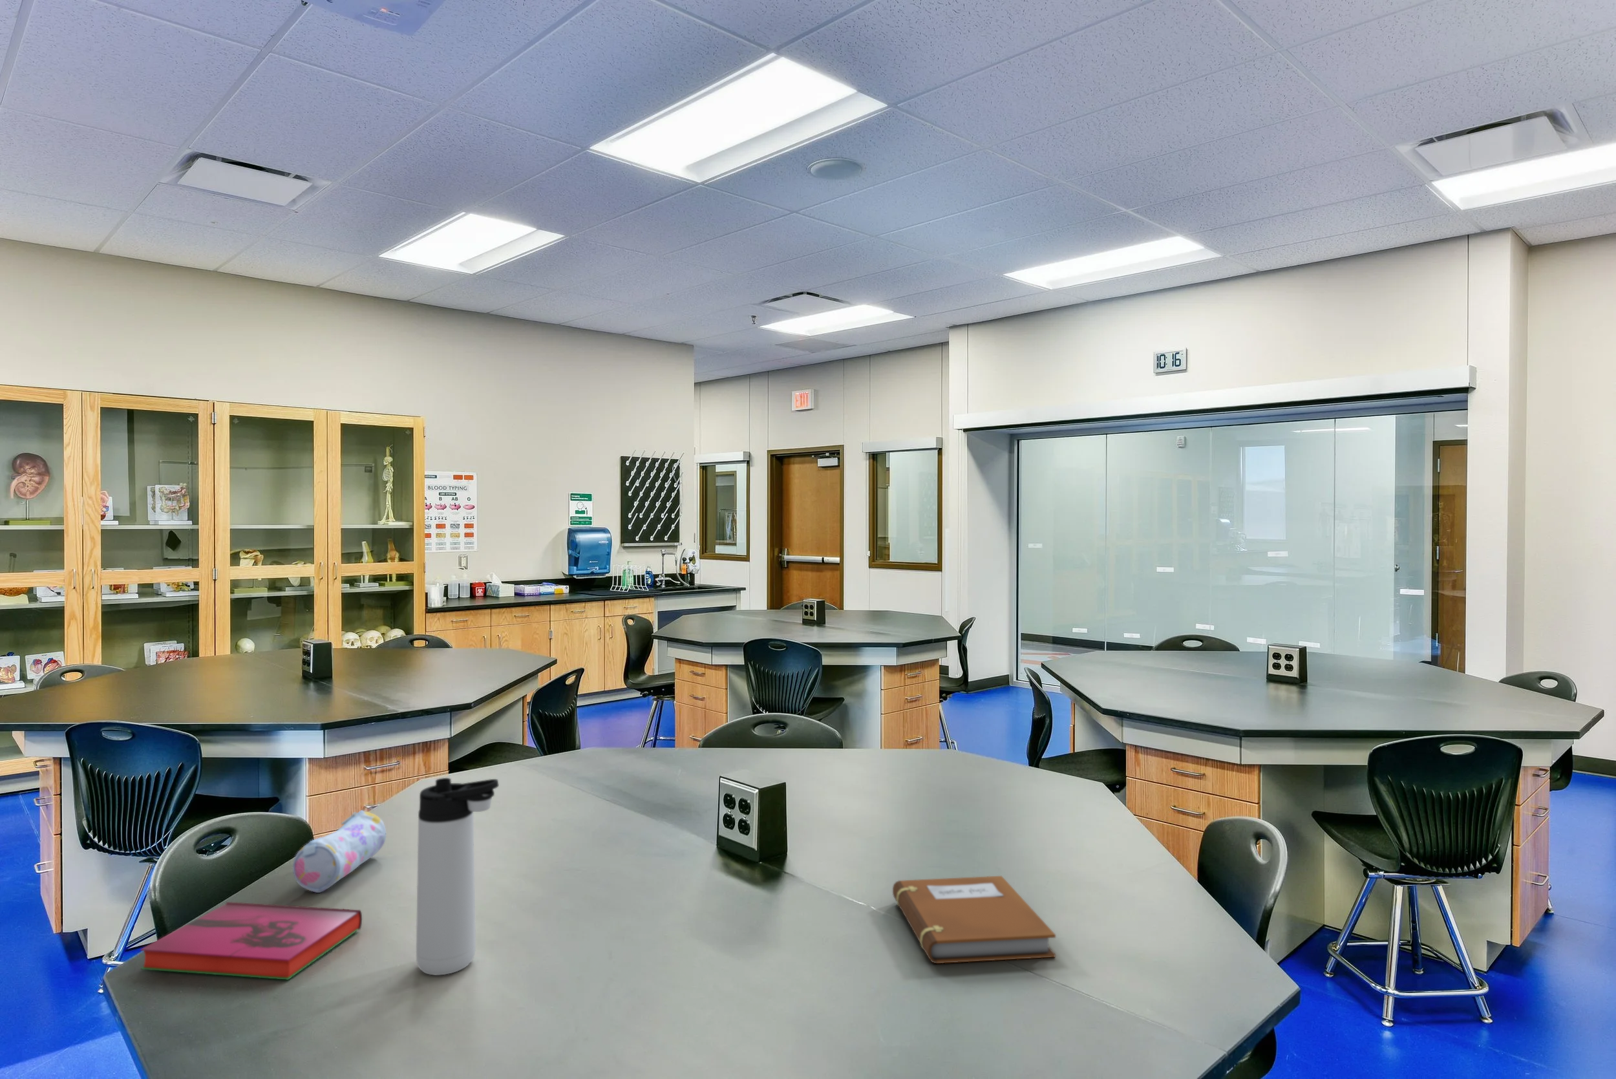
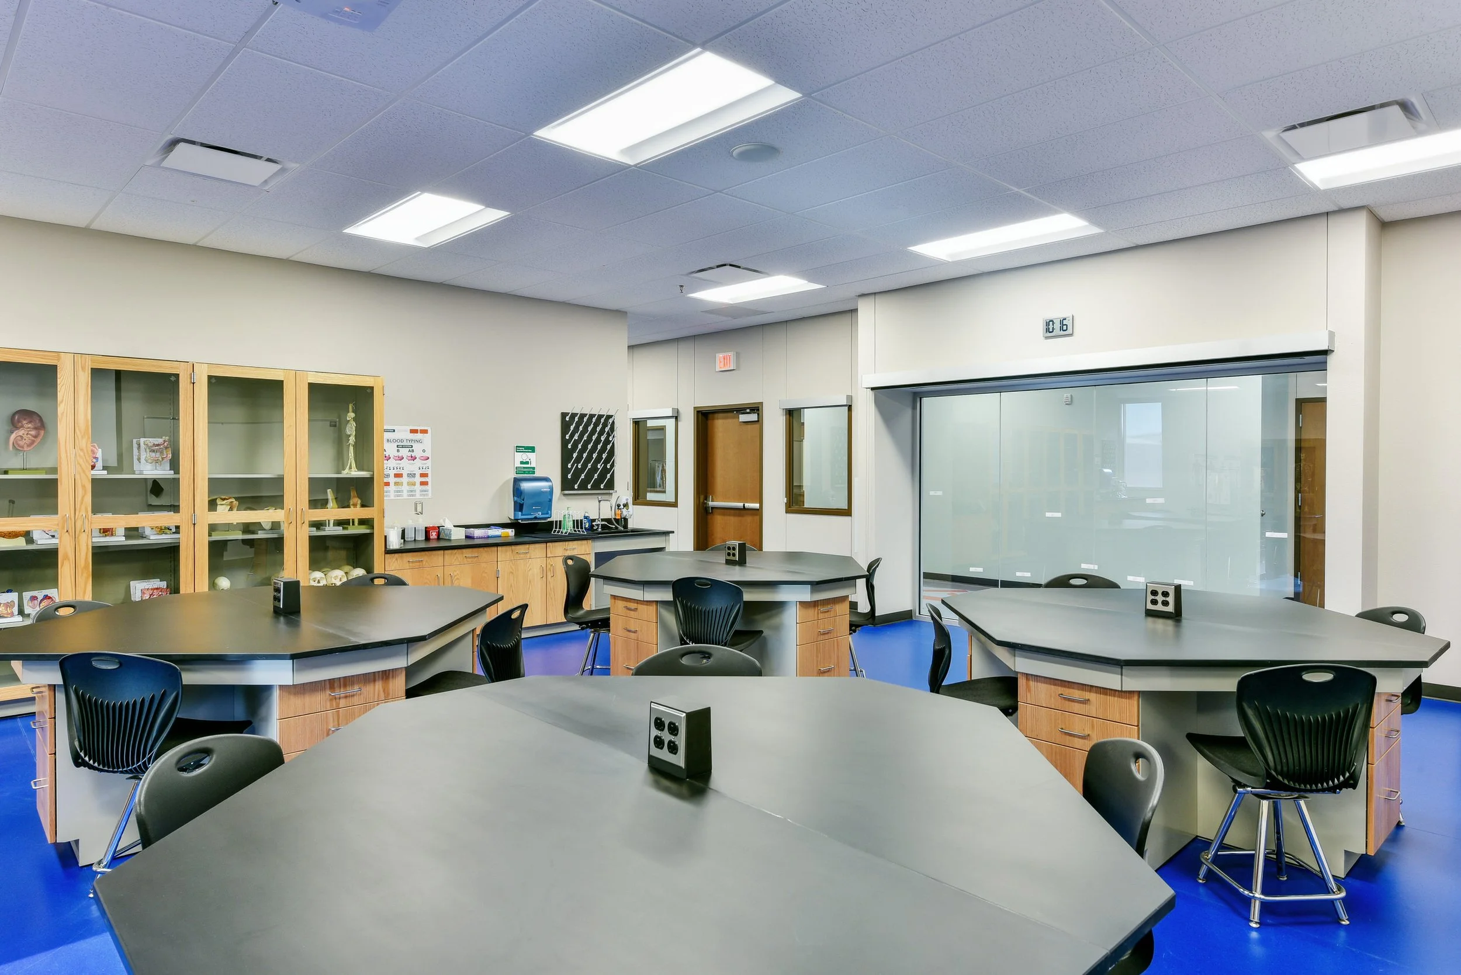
- hardback book (256, 937)
- pencil case (342, 848)
- notebook (967, 914)
- thermos bottle (459, 872)
